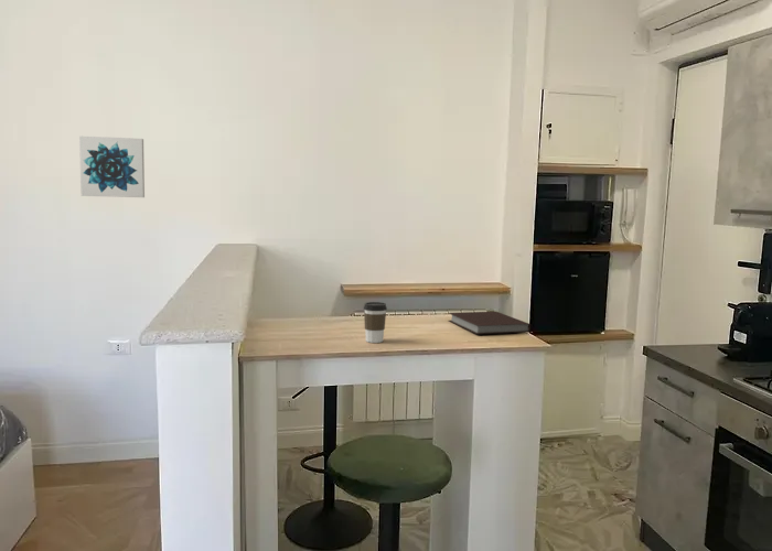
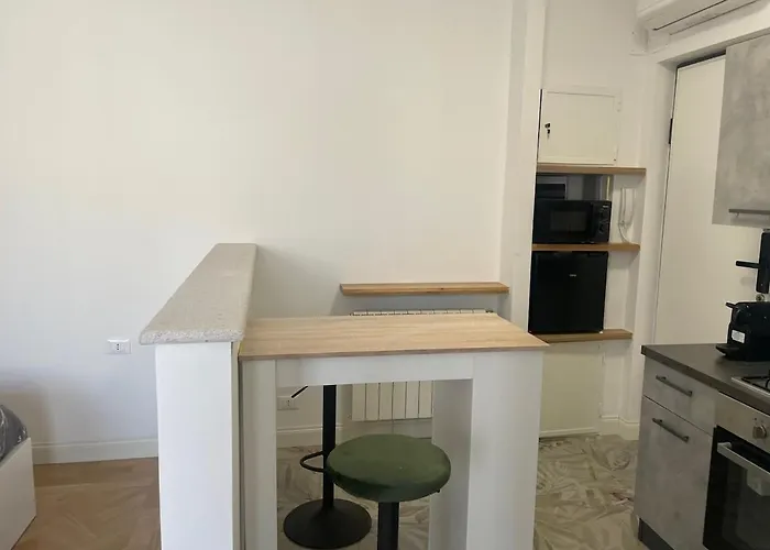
- wall art (112, 166)
- notebook (487, 322)
- coffee cup (374, 322)
